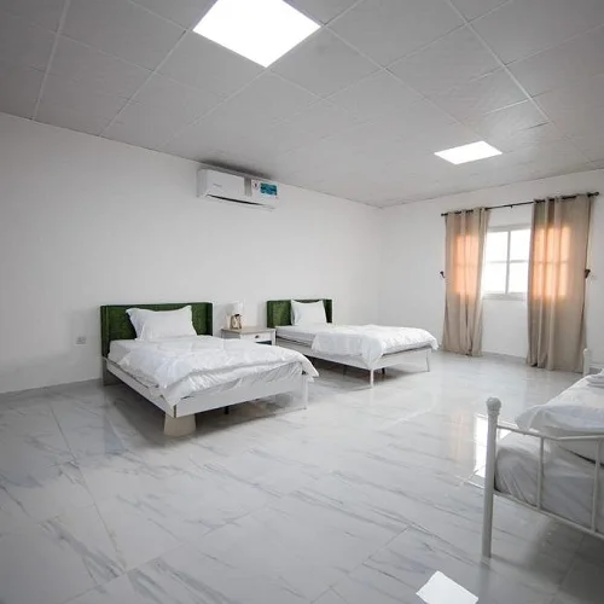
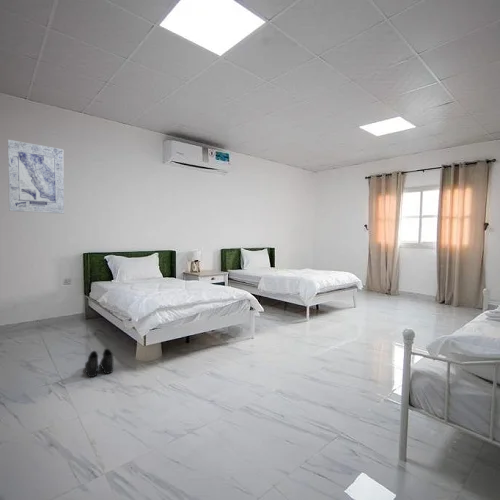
+ wall art (37, 178)
+ boots (97, 359)
